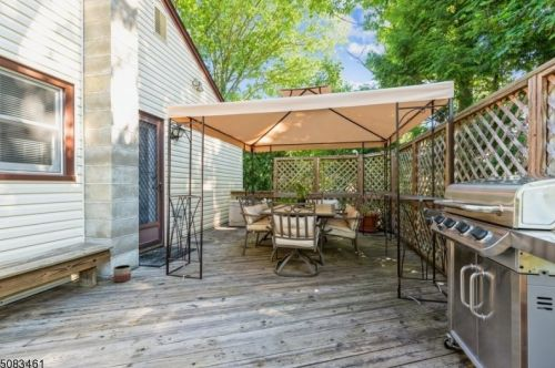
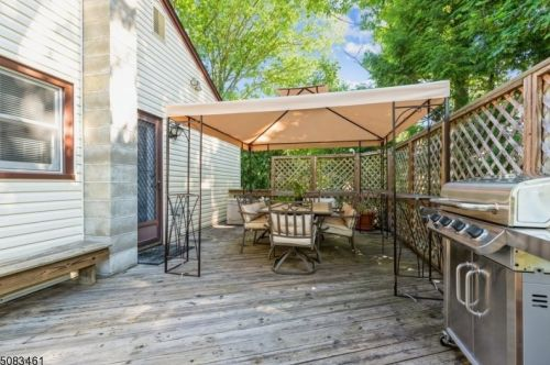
- planter (122, 273)
